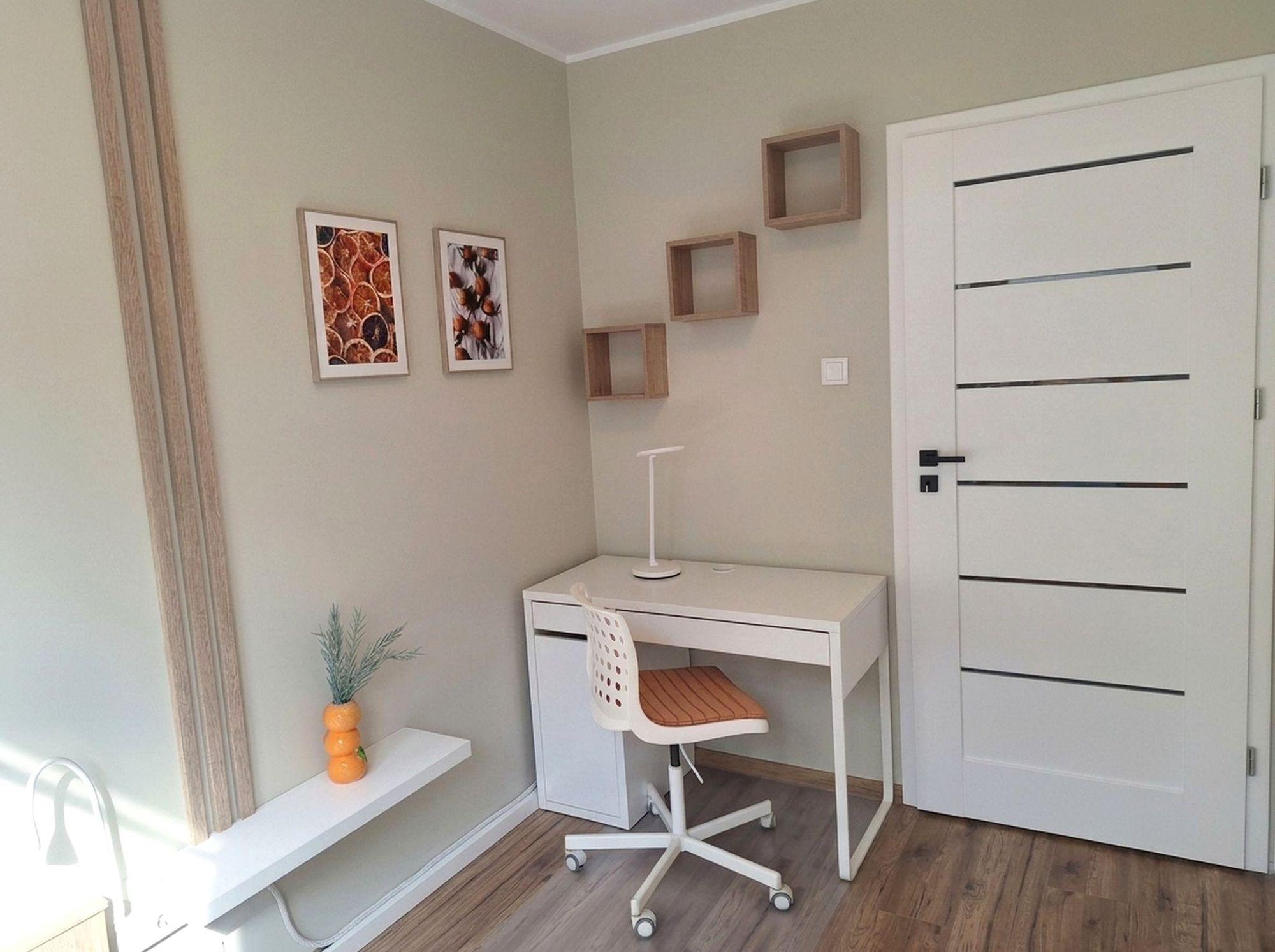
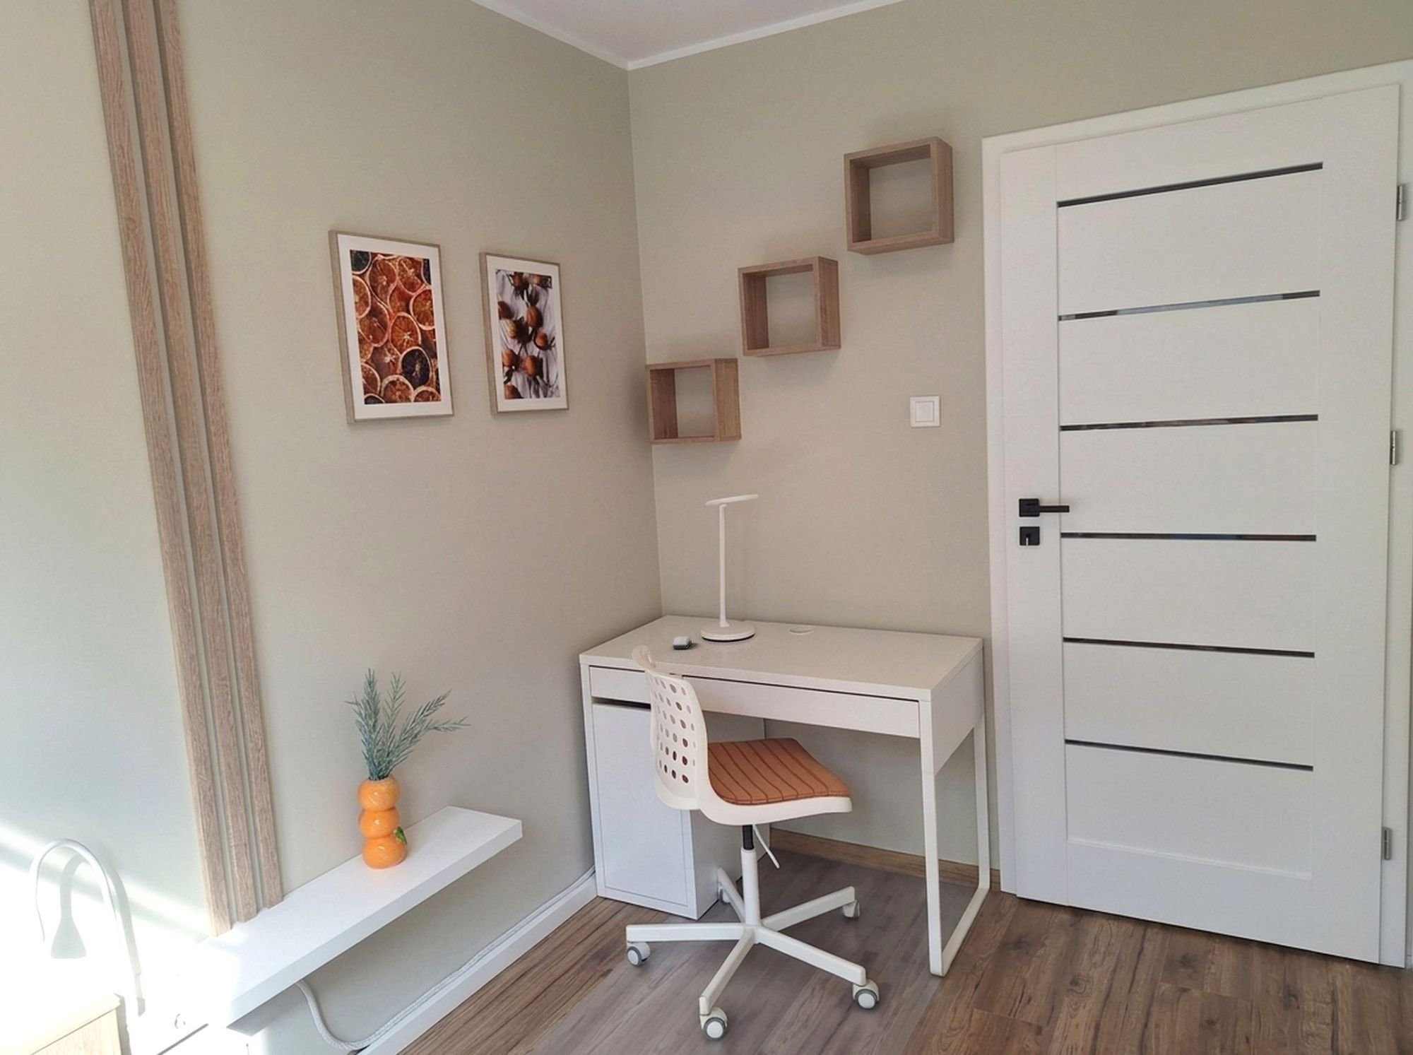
+ computer mouse (682, 641)
